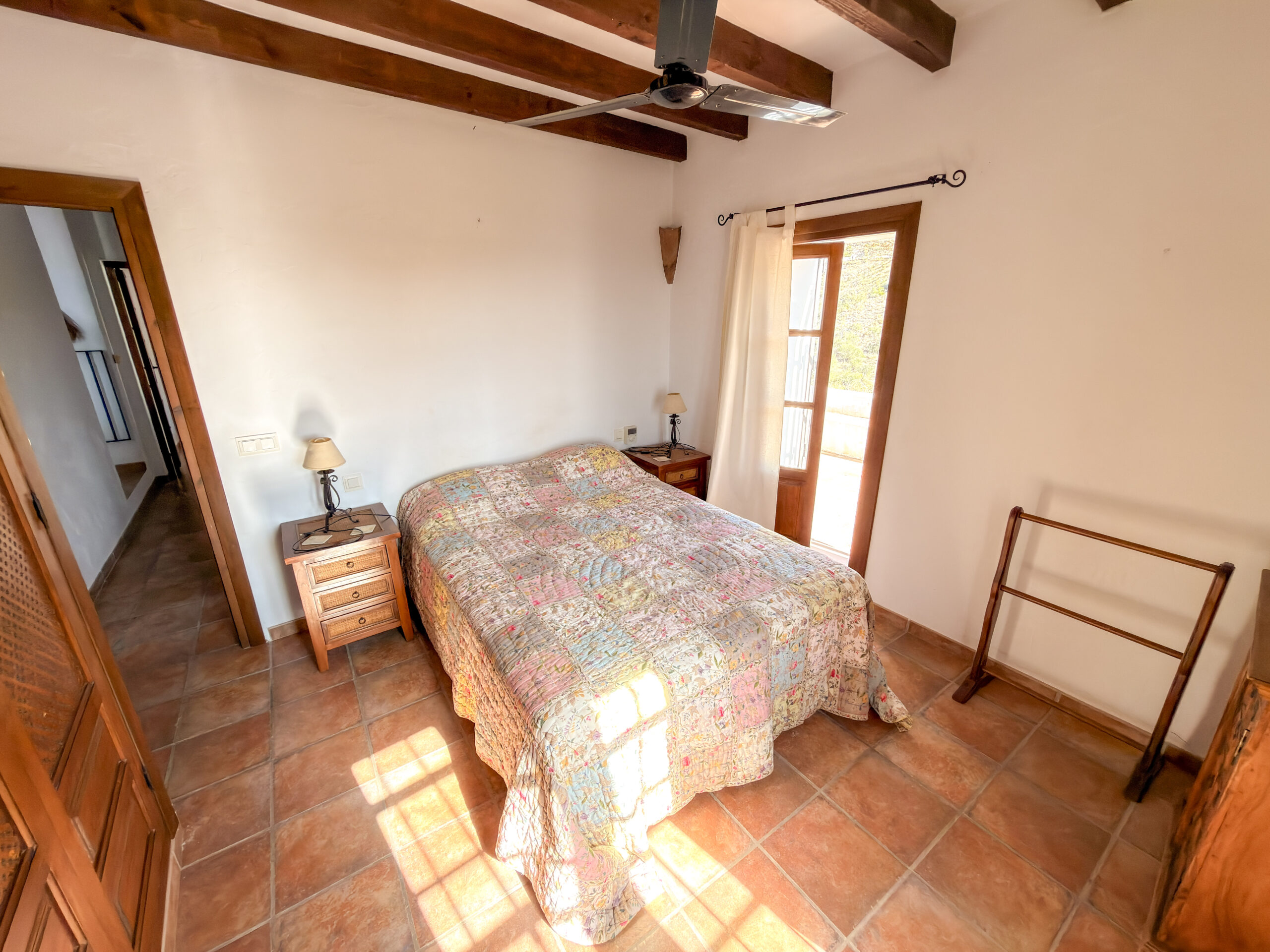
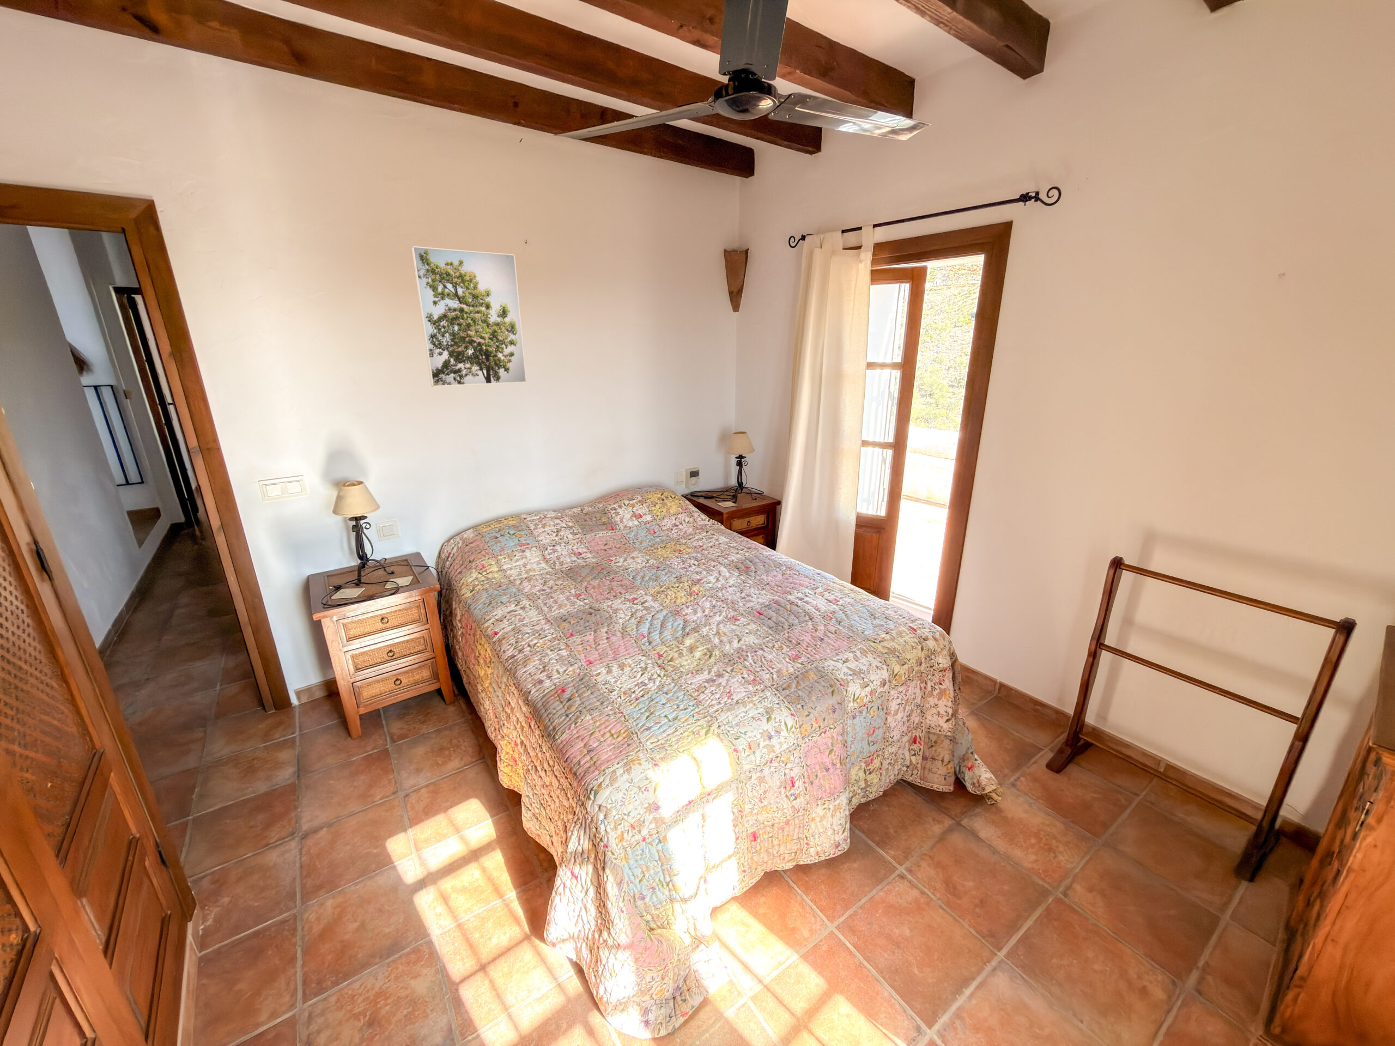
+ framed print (473, 320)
